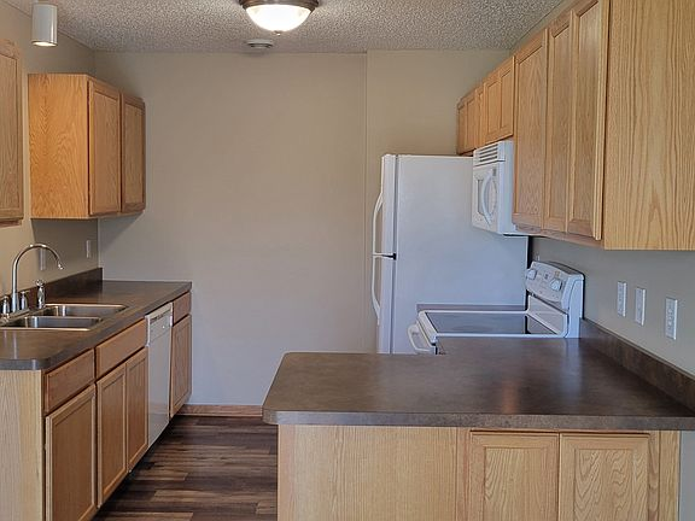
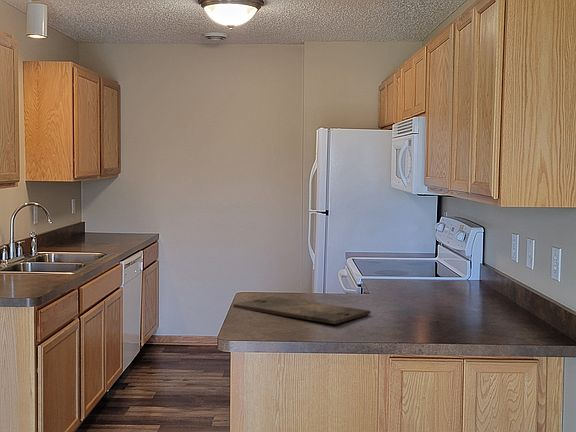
+ cutting board (300, 308)
